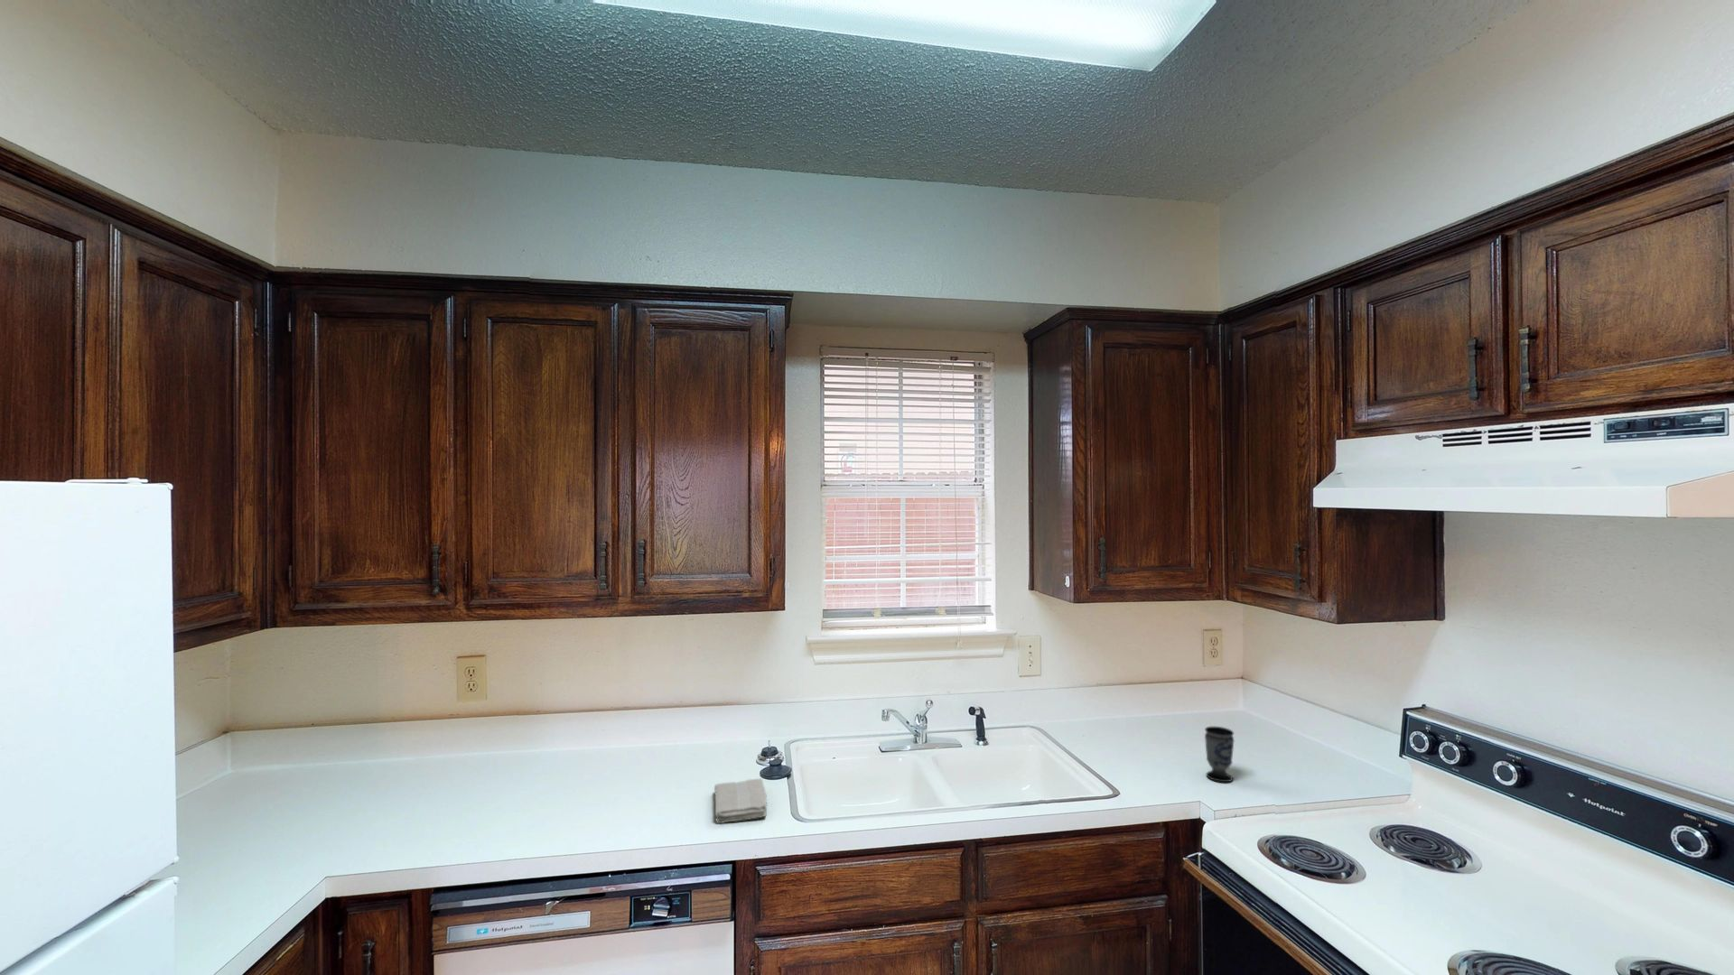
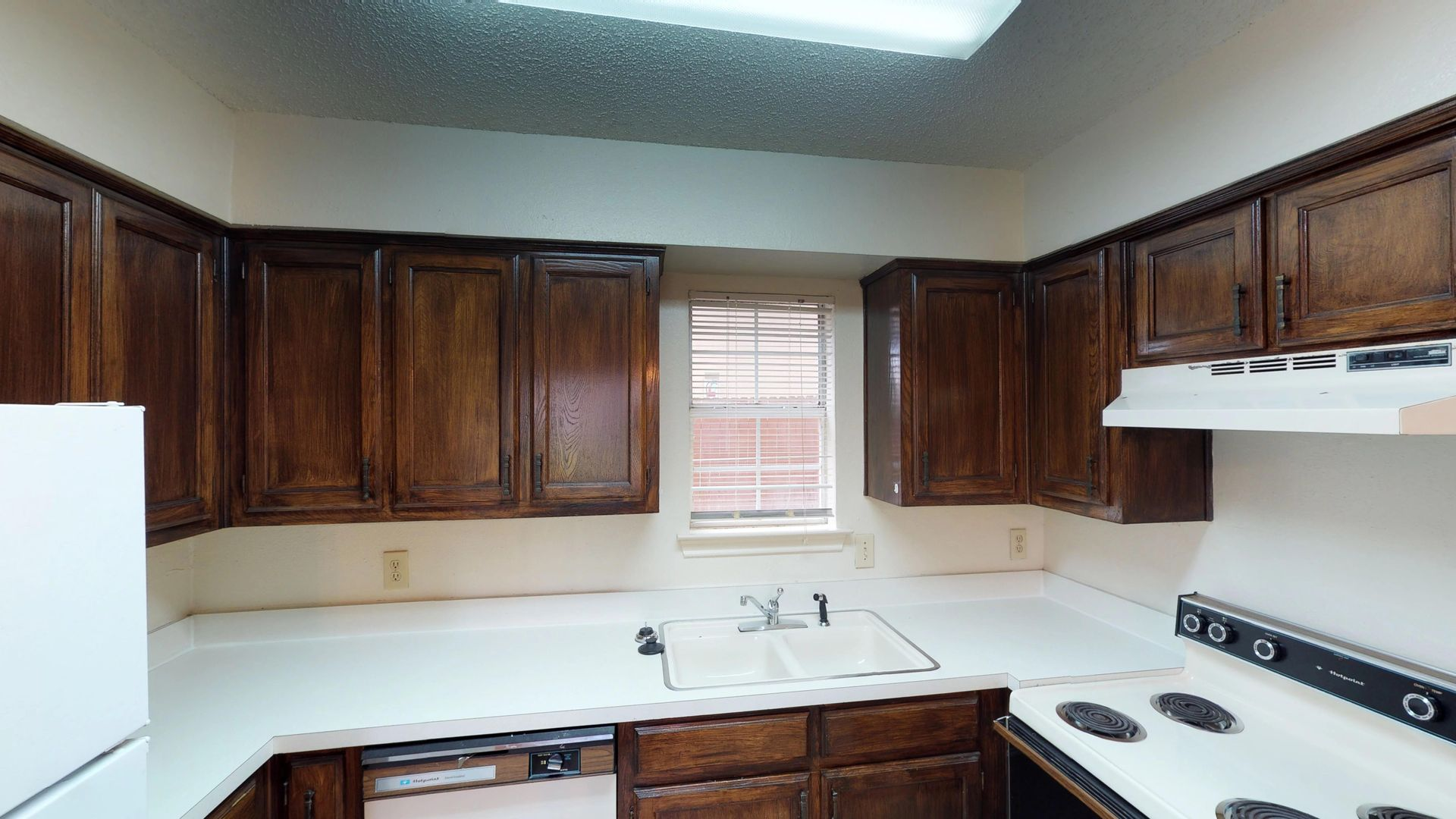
- washcloth (740, 798)
- cup (1220, 754)
